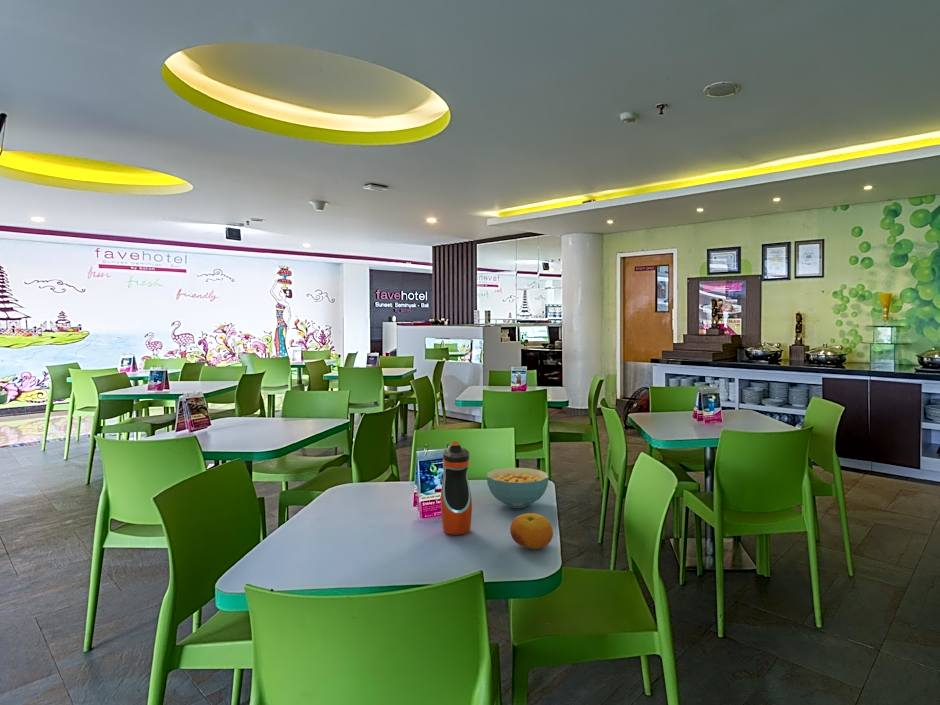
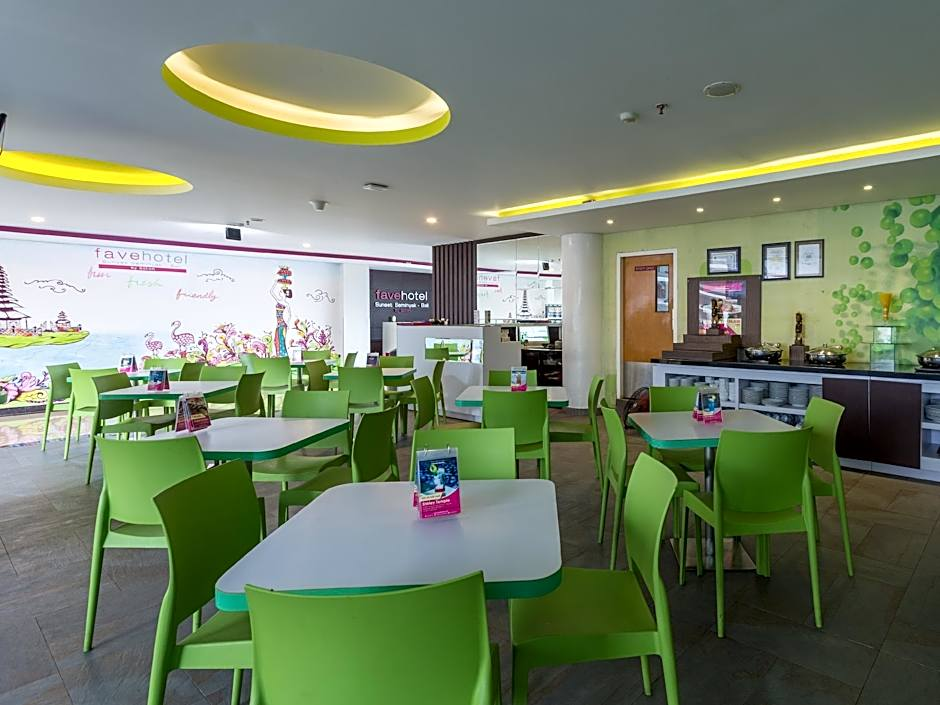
- fruit (531, 530)
- cereal bowl (517, 490)
- water bottle (456, 486)
